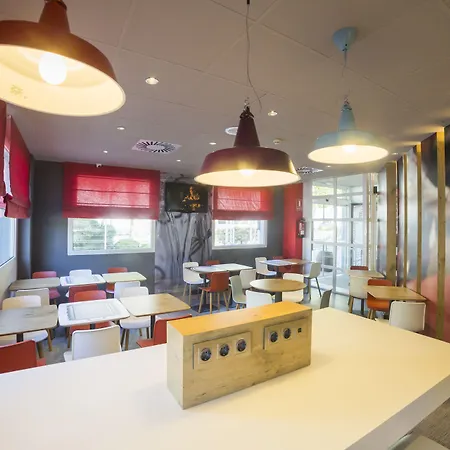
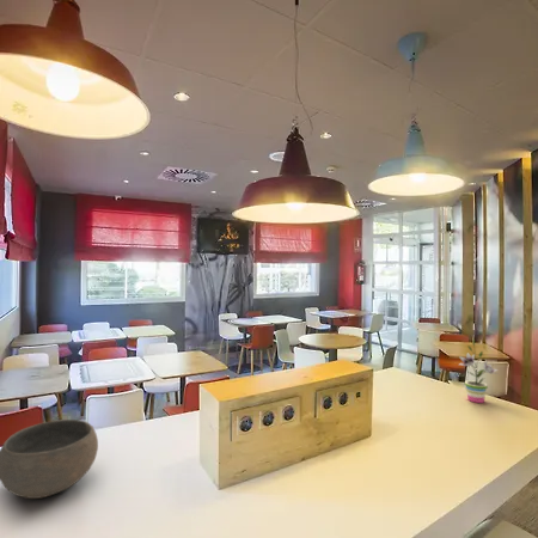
+ bowl (50, 459)
+ potted plant (478, 372)
